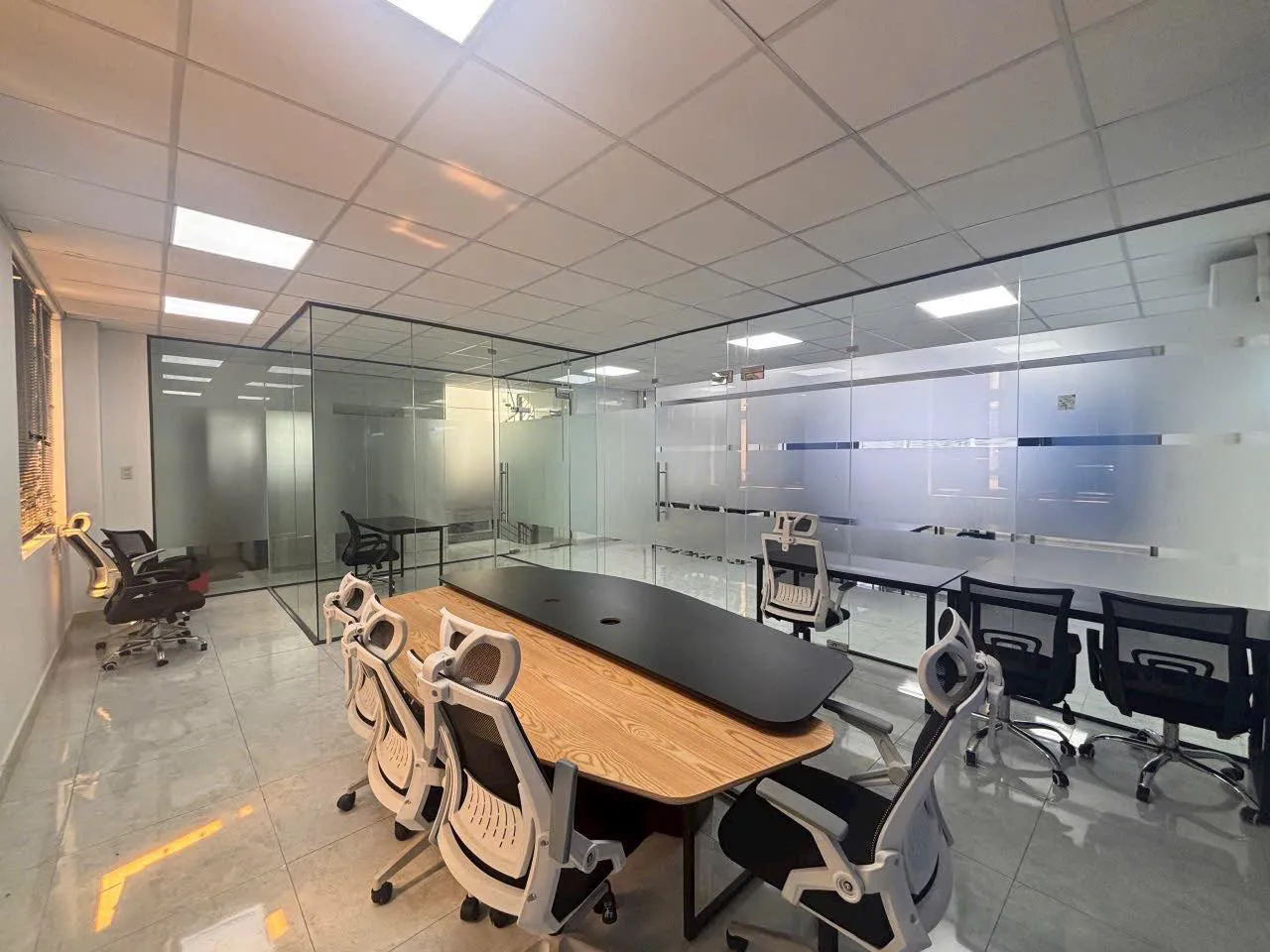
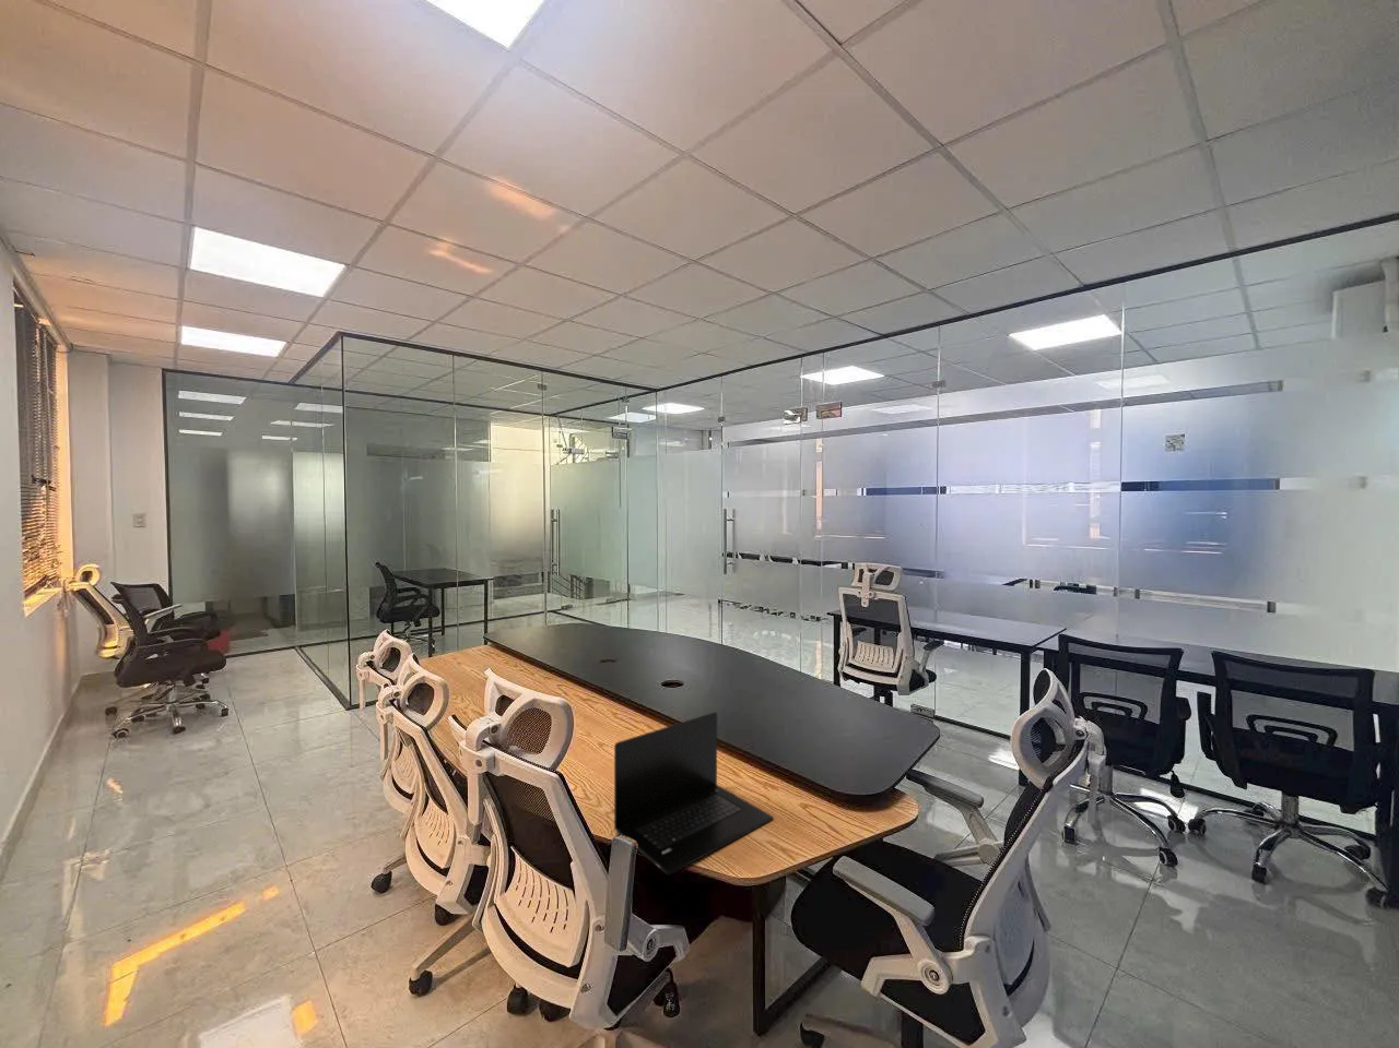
+ laptop (695, 782)
